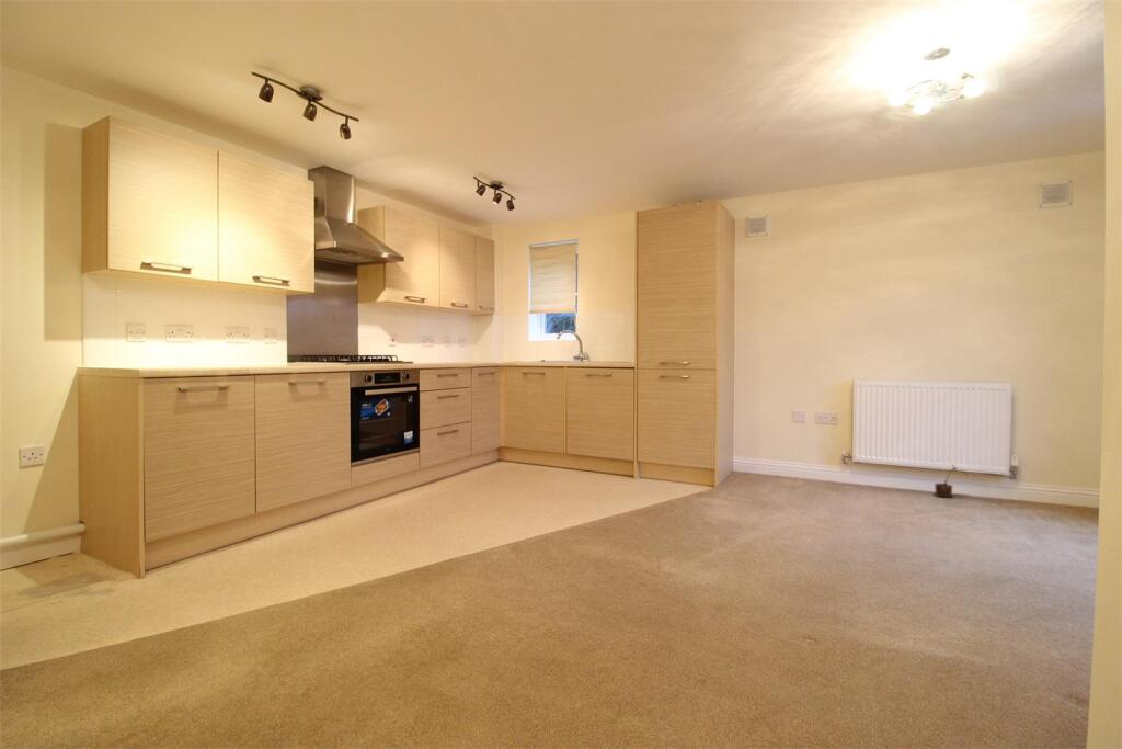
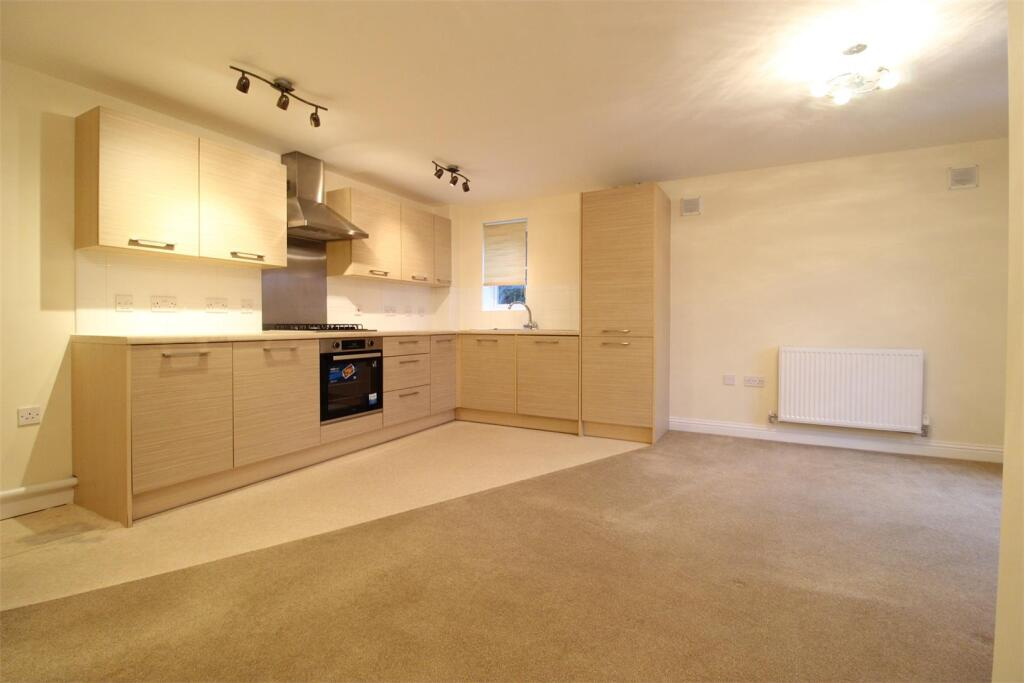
- potted plant (947, 478)
